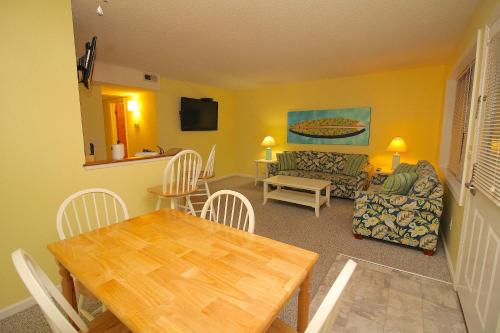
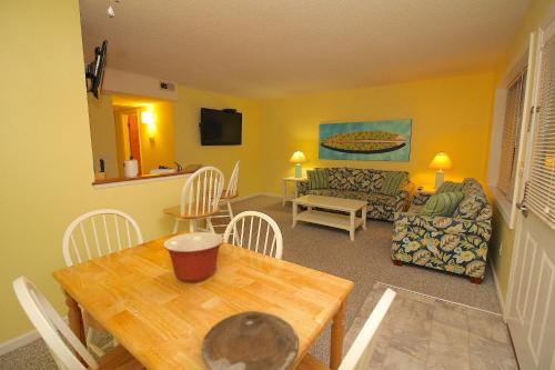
+ mixing bowl (194, 258)
+ plate (251, 332)
